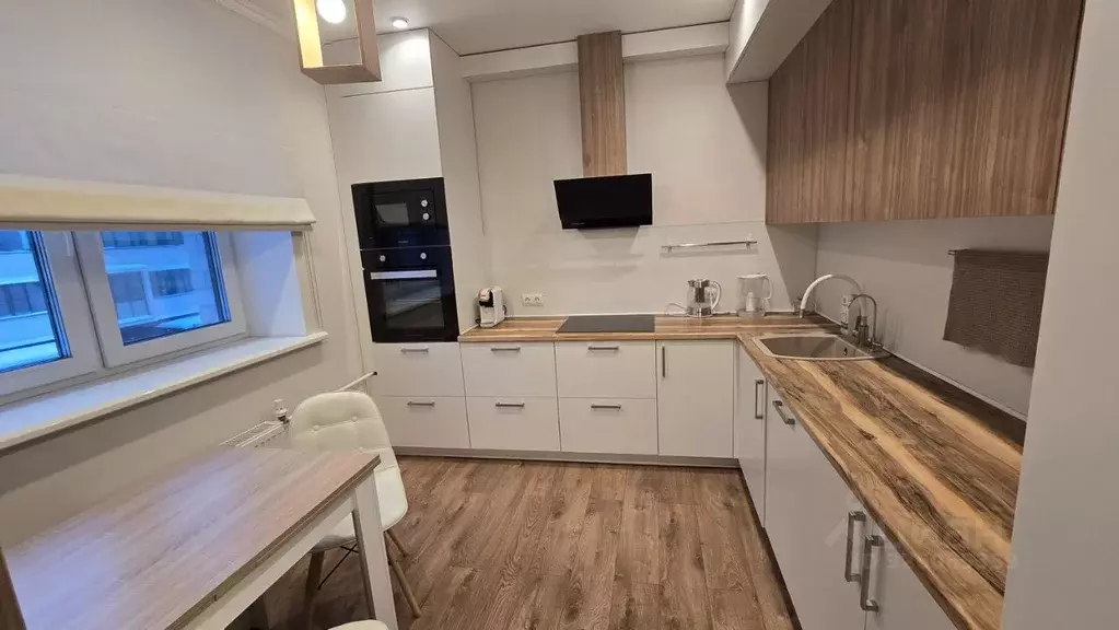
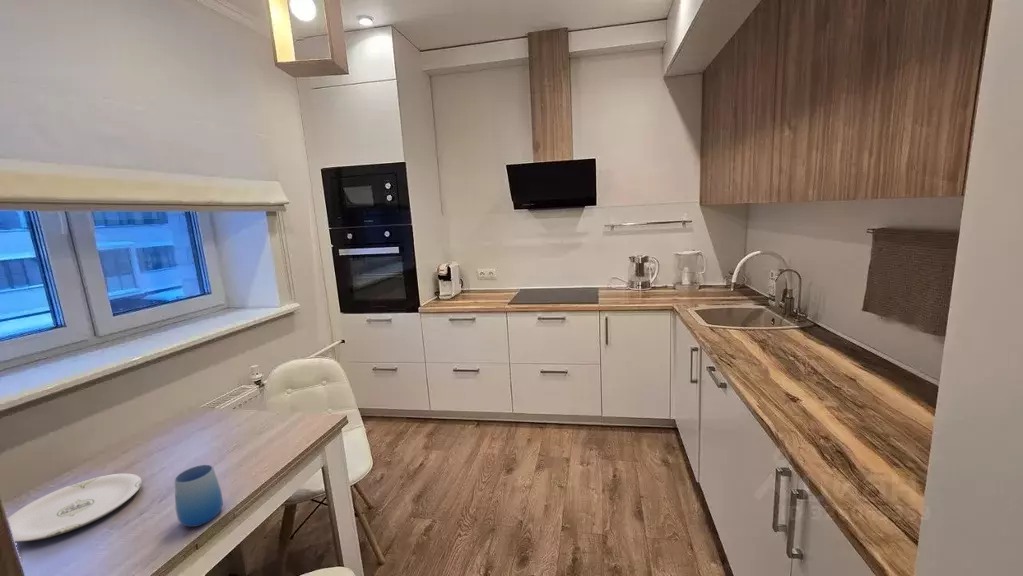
+ plate (76, 506)
+ cup (198, 495)
